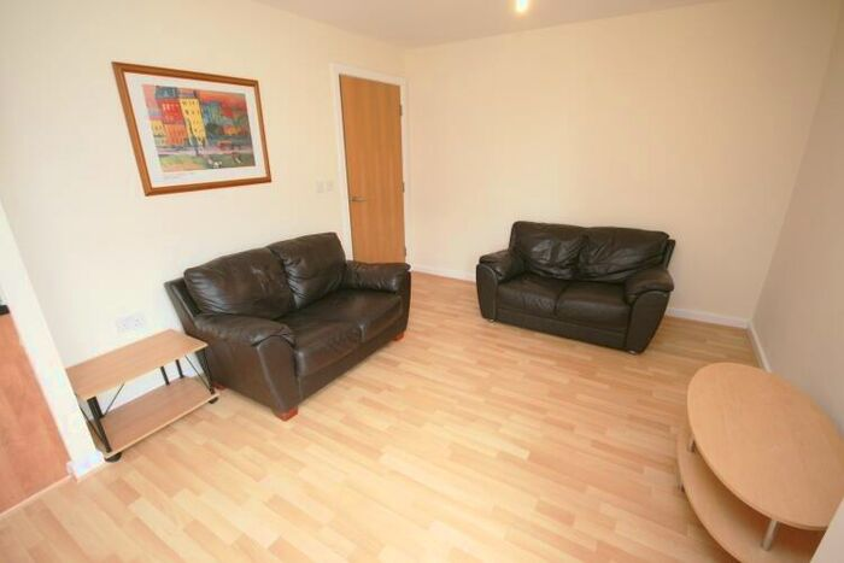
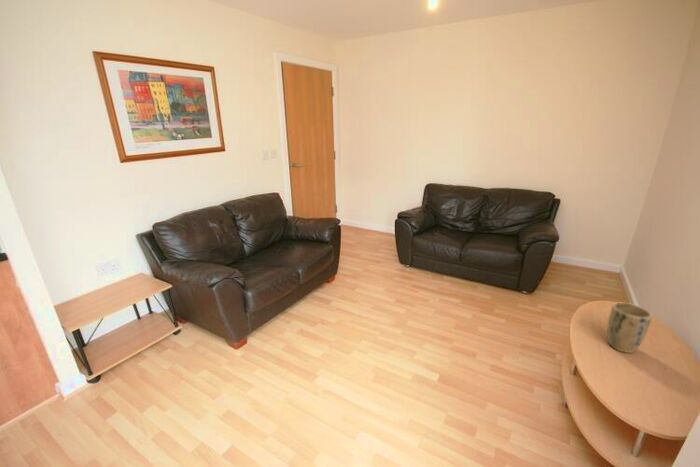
+ plant pot (626, 328)
